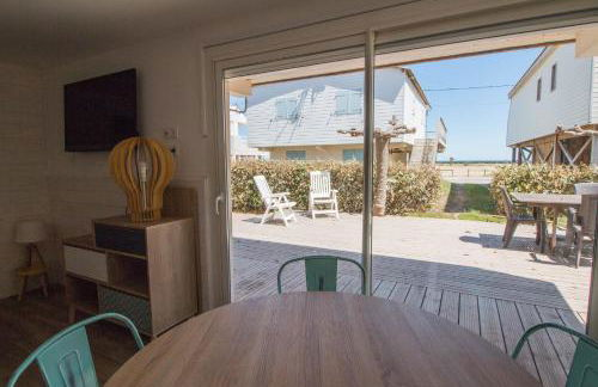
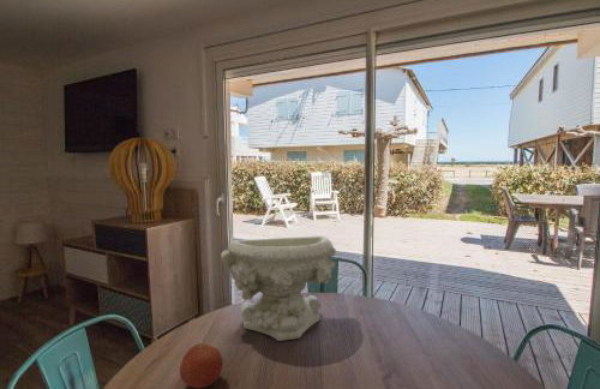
+ fruit (202, 364)
+ decorative bowl (278, 282)
